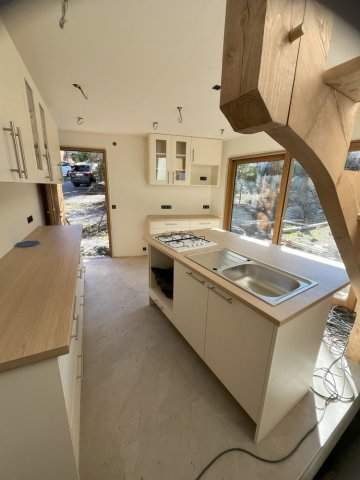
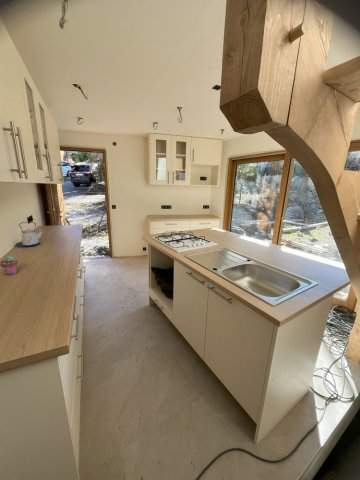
+ kettle (32, 233)
+ potted succulent (9, 264)
